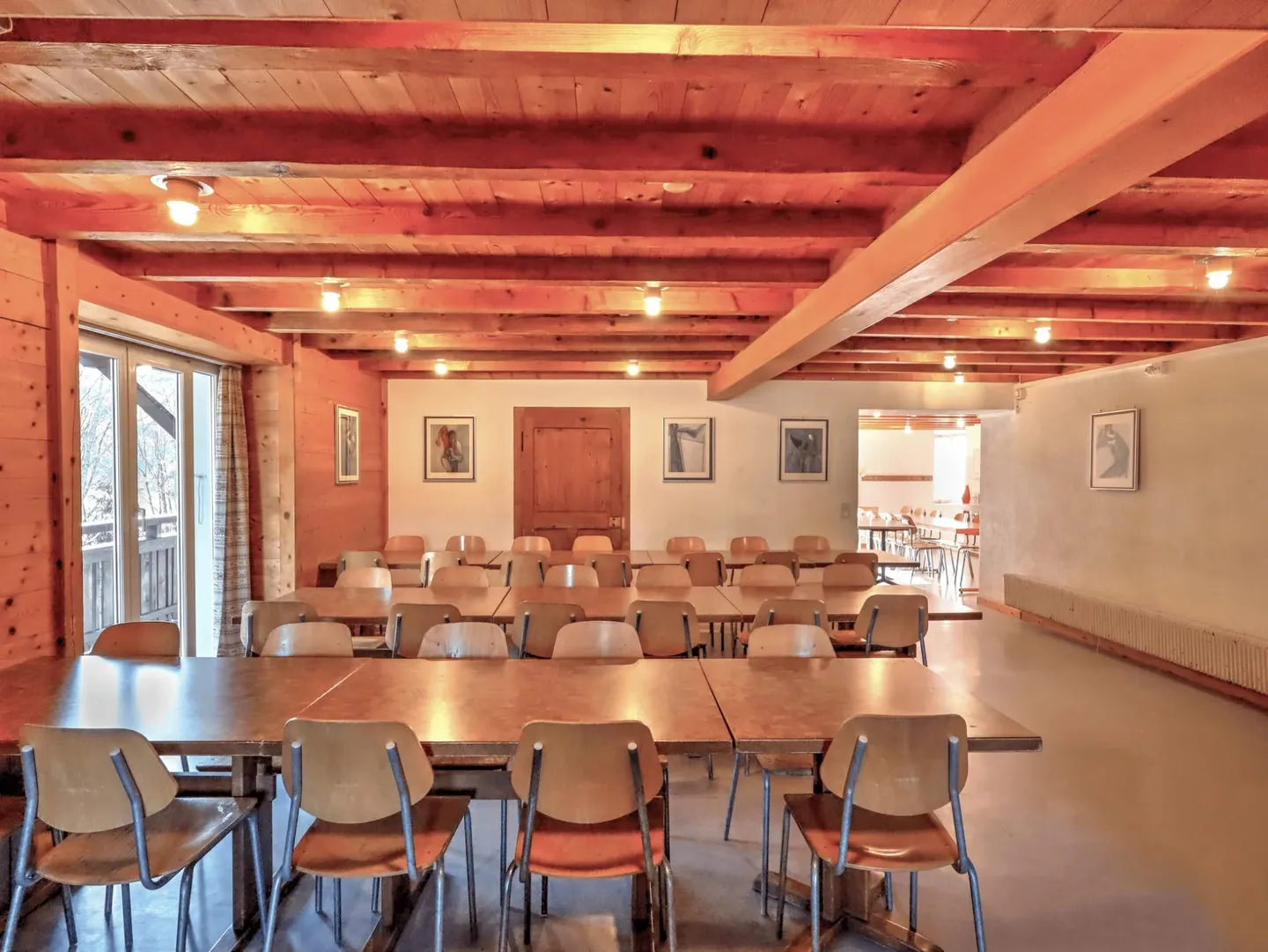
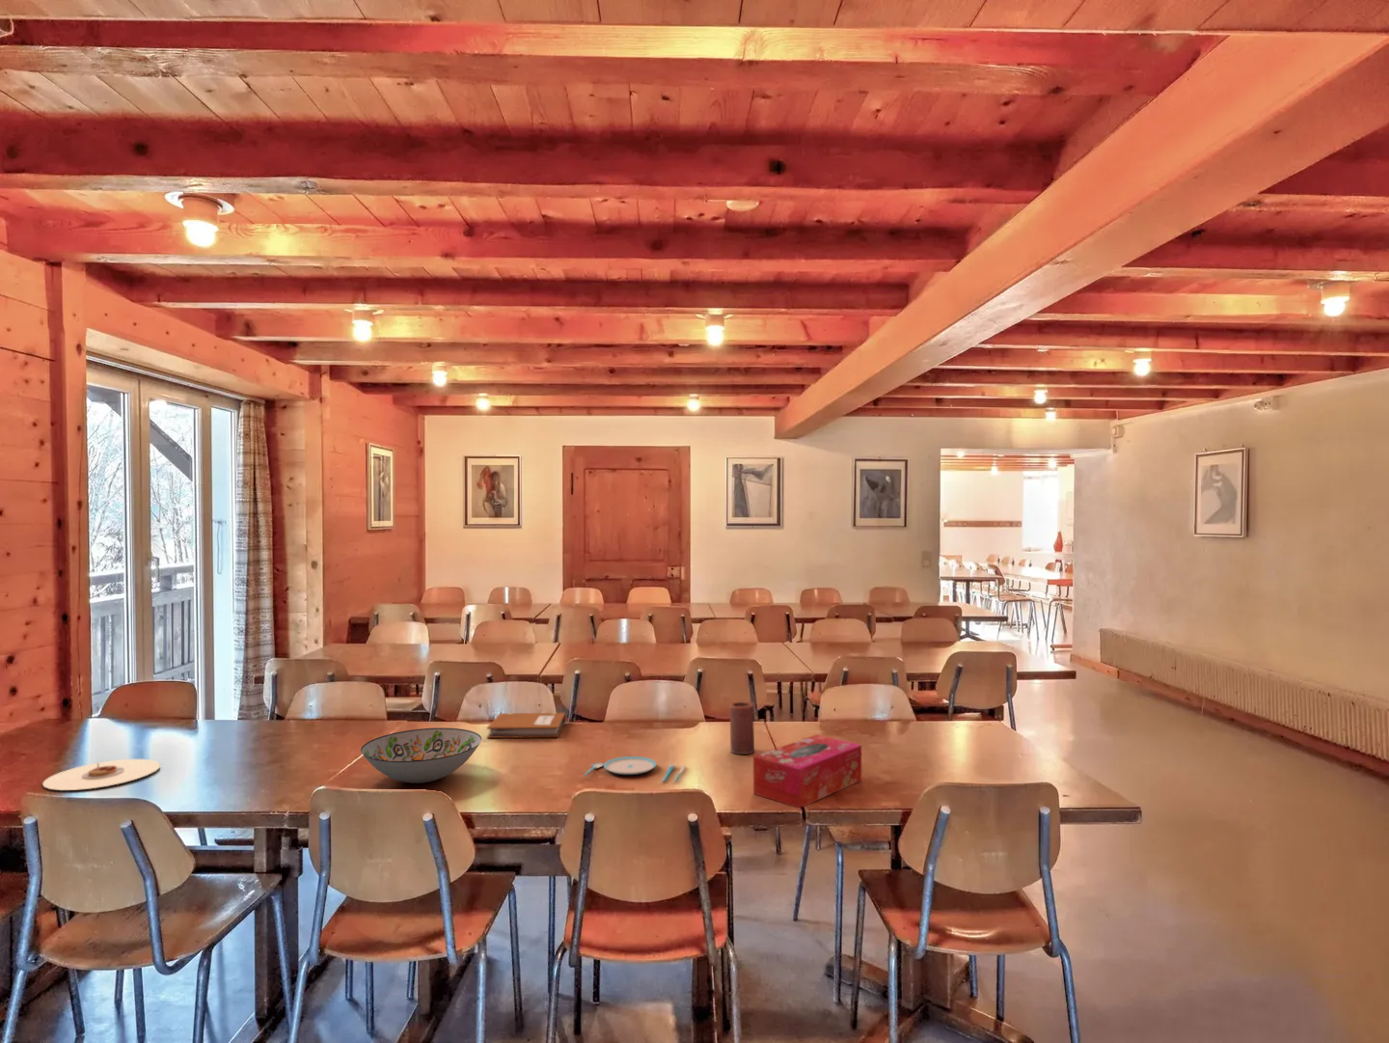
+ tissue box (808, 768)
+ notebook (529, 723)
+ decorative bowl (423, 760)
+ plate (103, 769)
+ candle (742, 727)
+ plate (634, 768)
